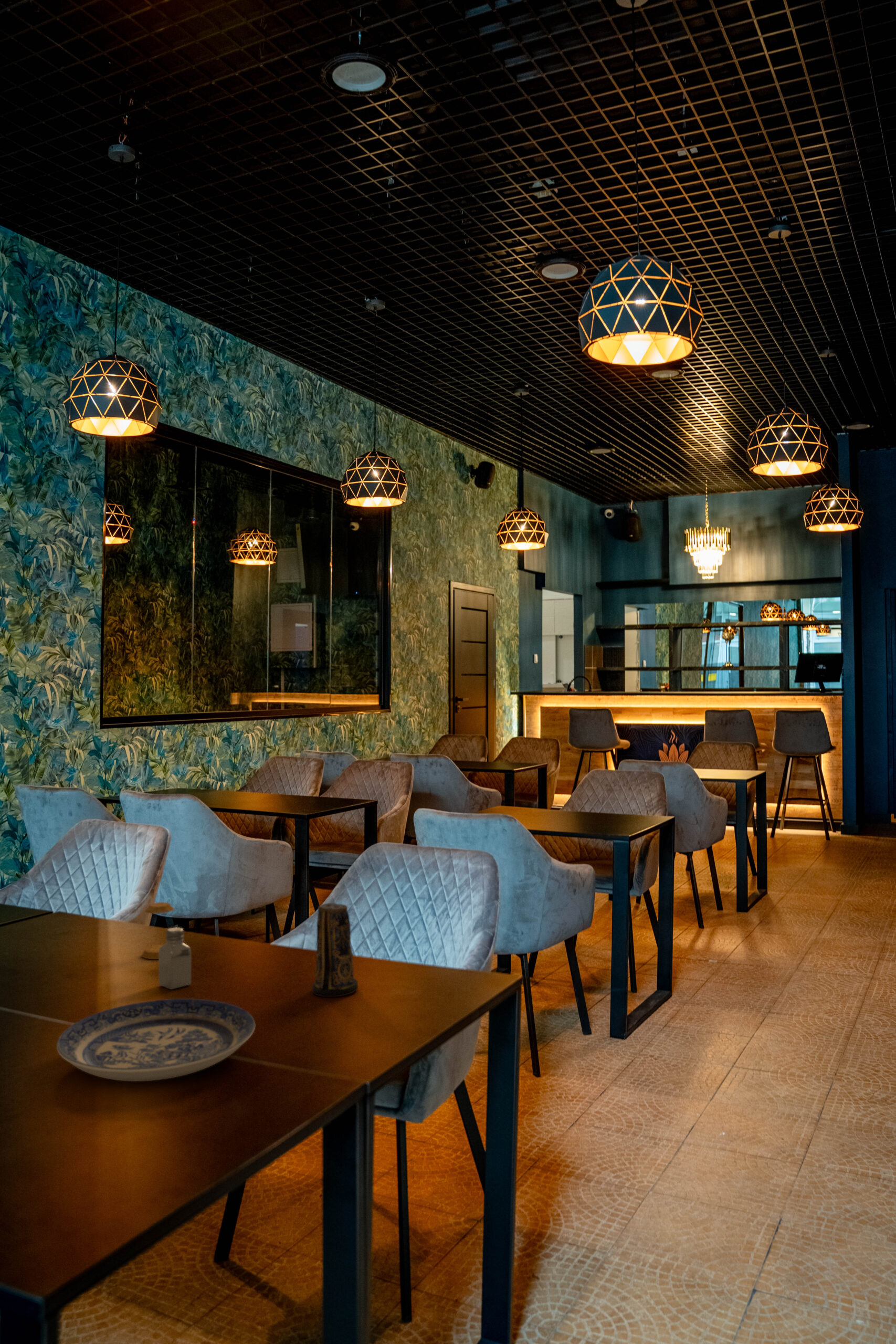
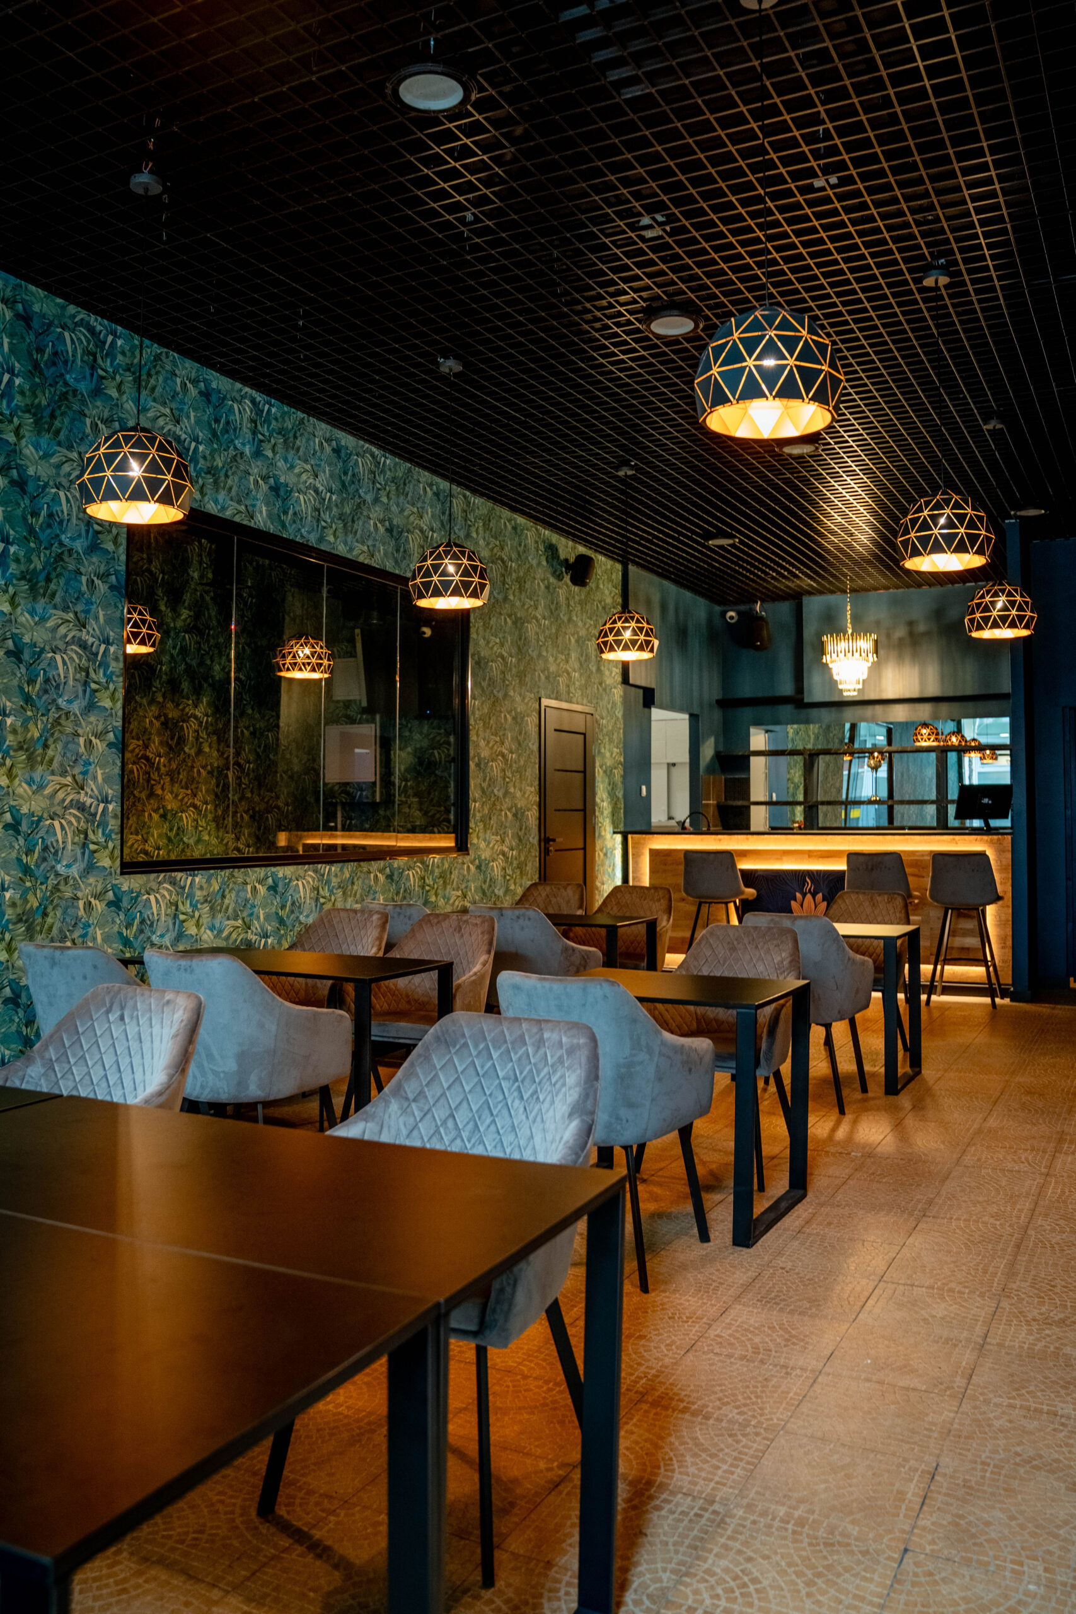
- candle (335, 947)
- saltshaker (175, 957)
- plate (159, 1044)
- salt shaker (160, 944)
